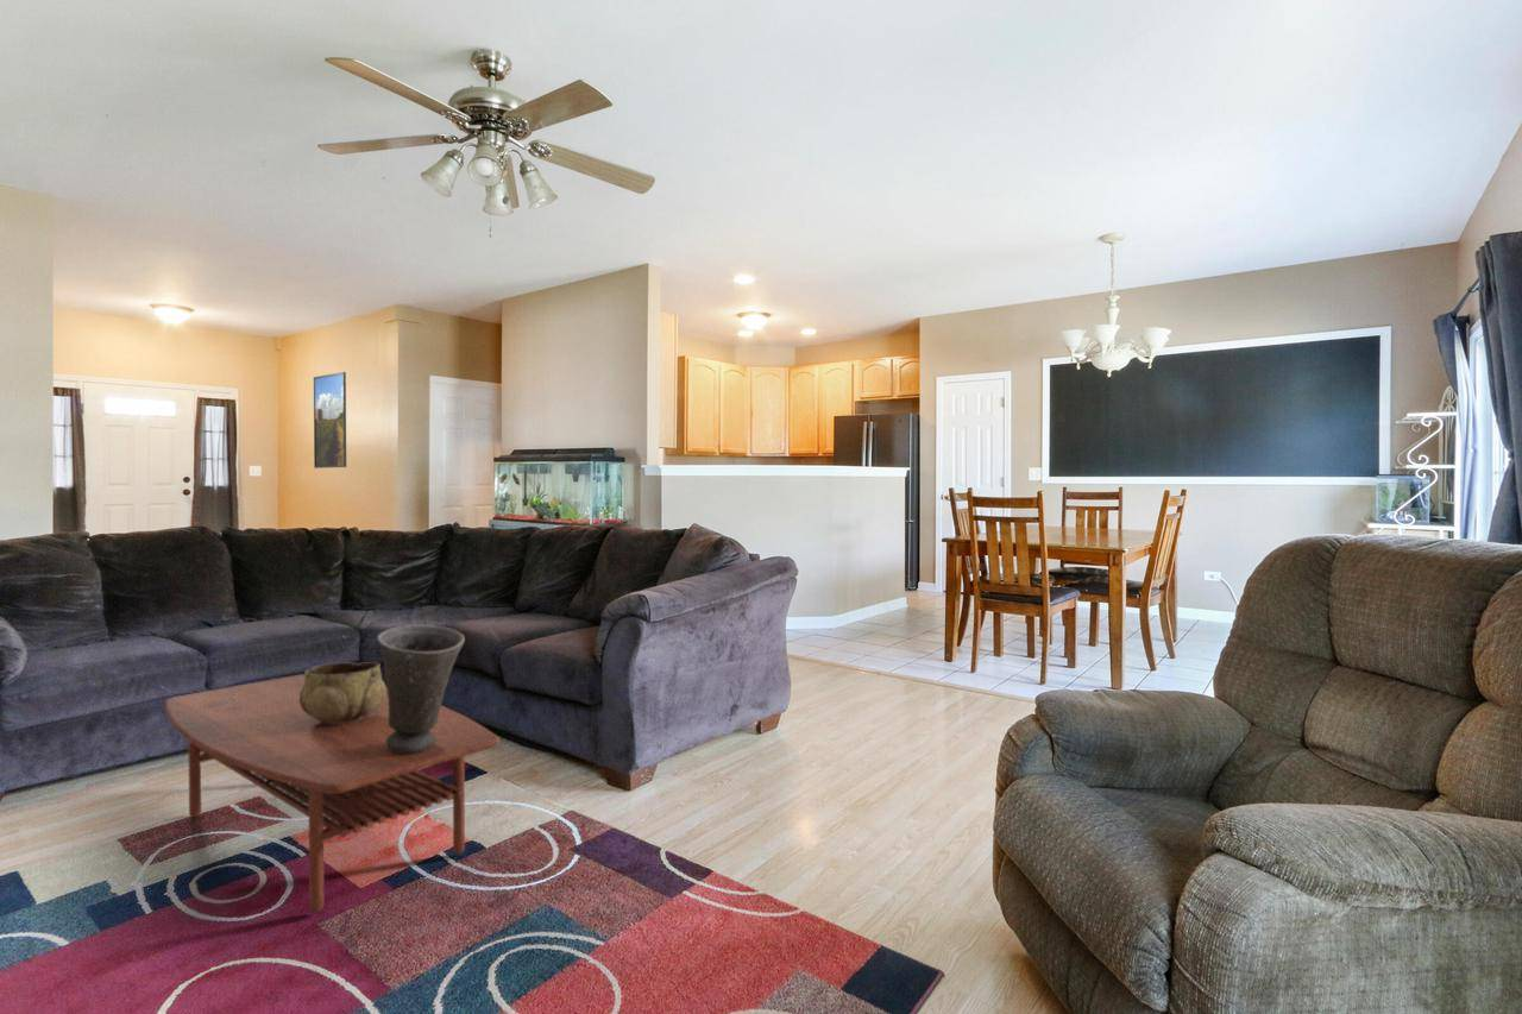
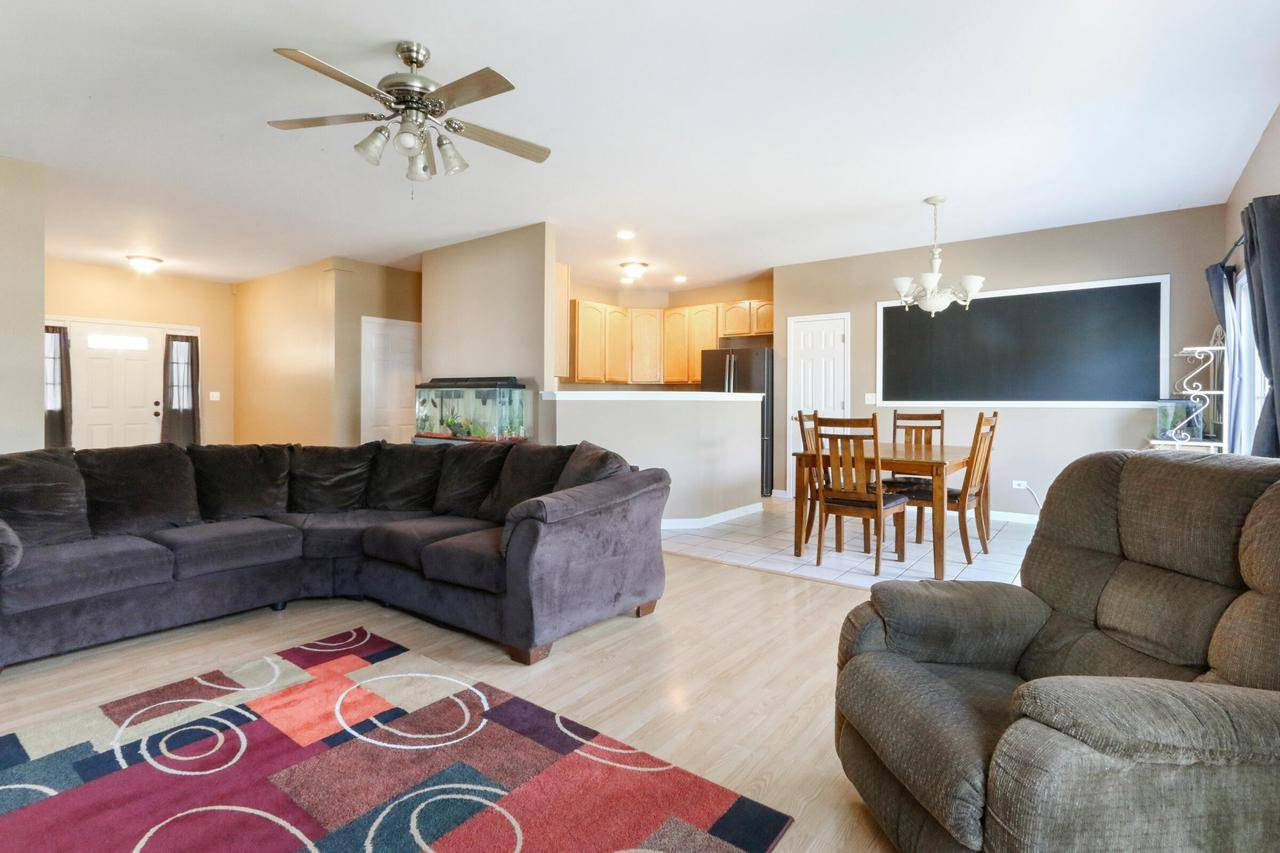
- coffee table (320, 775)
- vase (416, 689)
- decorative bowl (342, 692)
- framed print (329, 421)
